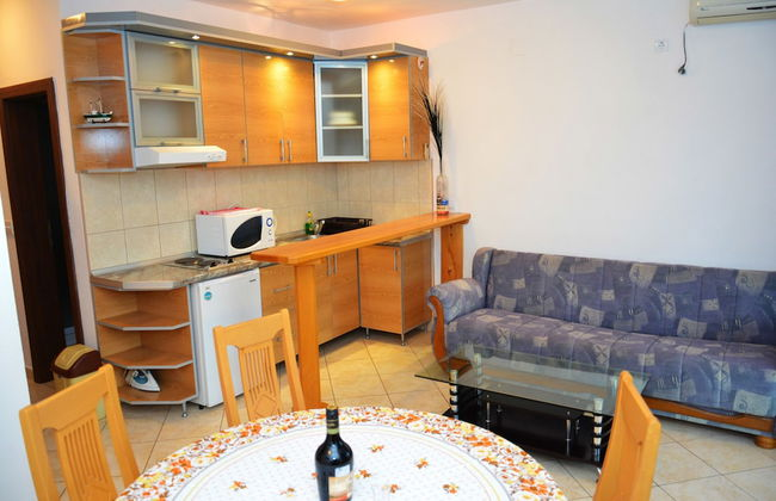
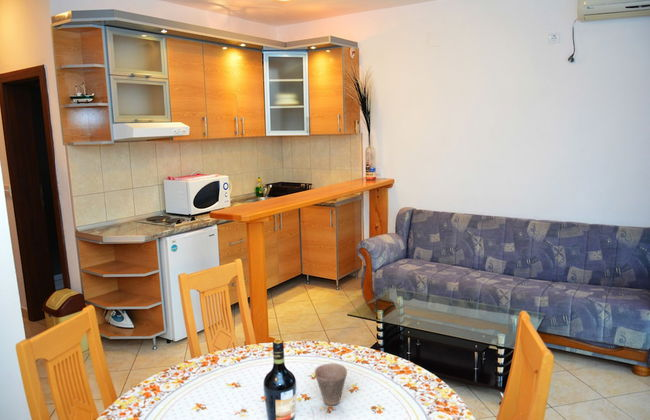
+ cup (331, 386)
